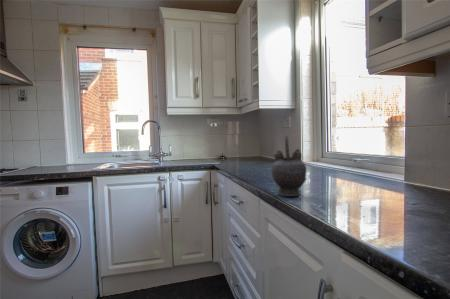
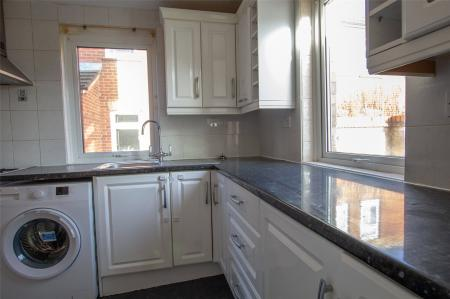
- teapot (289, 164)
